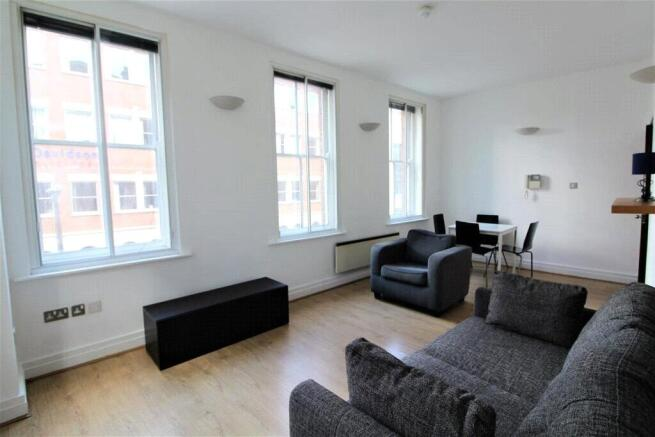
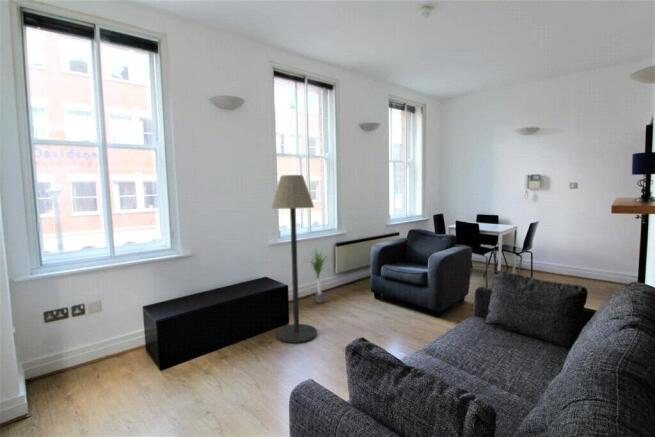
+ floor lamp (294, 256)
+ potted plant (318, 273)
